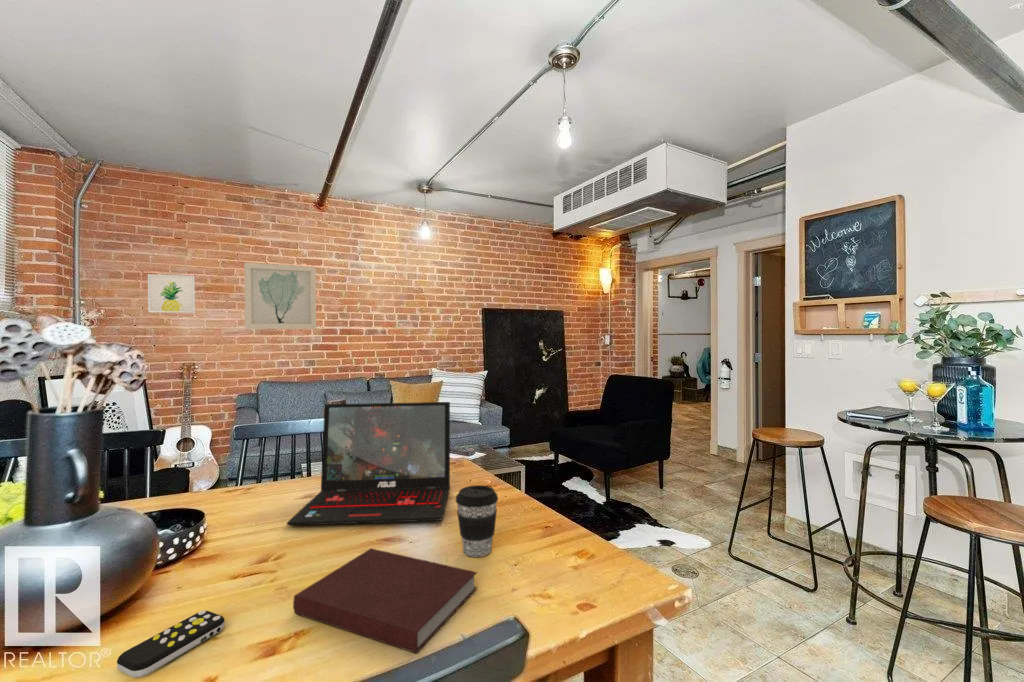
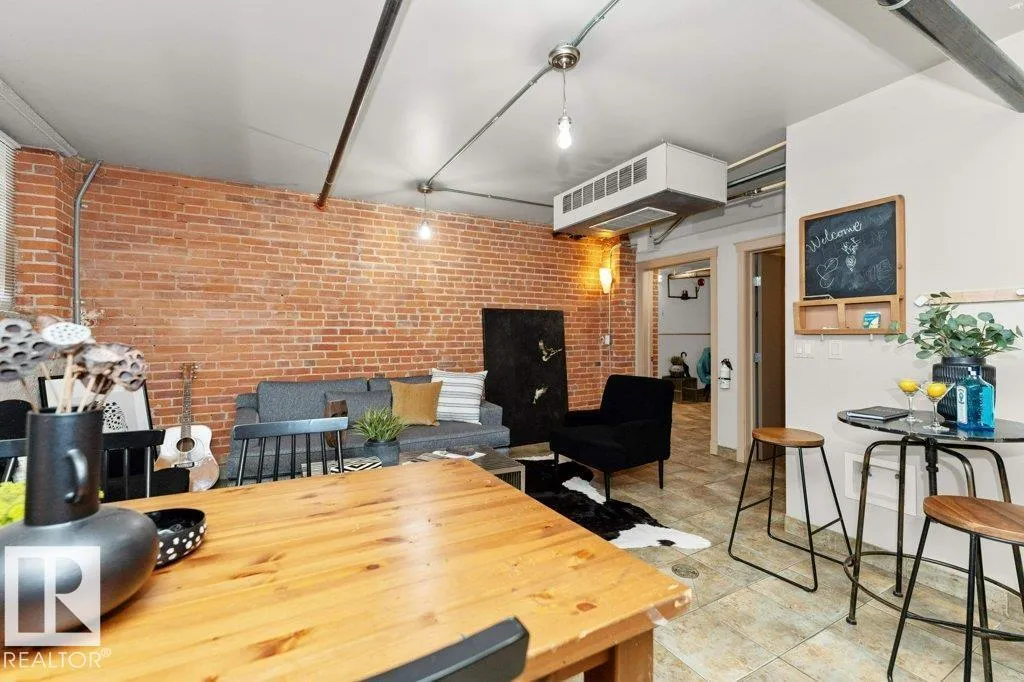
- wall art (171, 293)
- wall art (281, 296)
- coffee cup (477, 520)
- laptop (377, 457)
- remote control (174, 640)
- notebook (389, 592)
